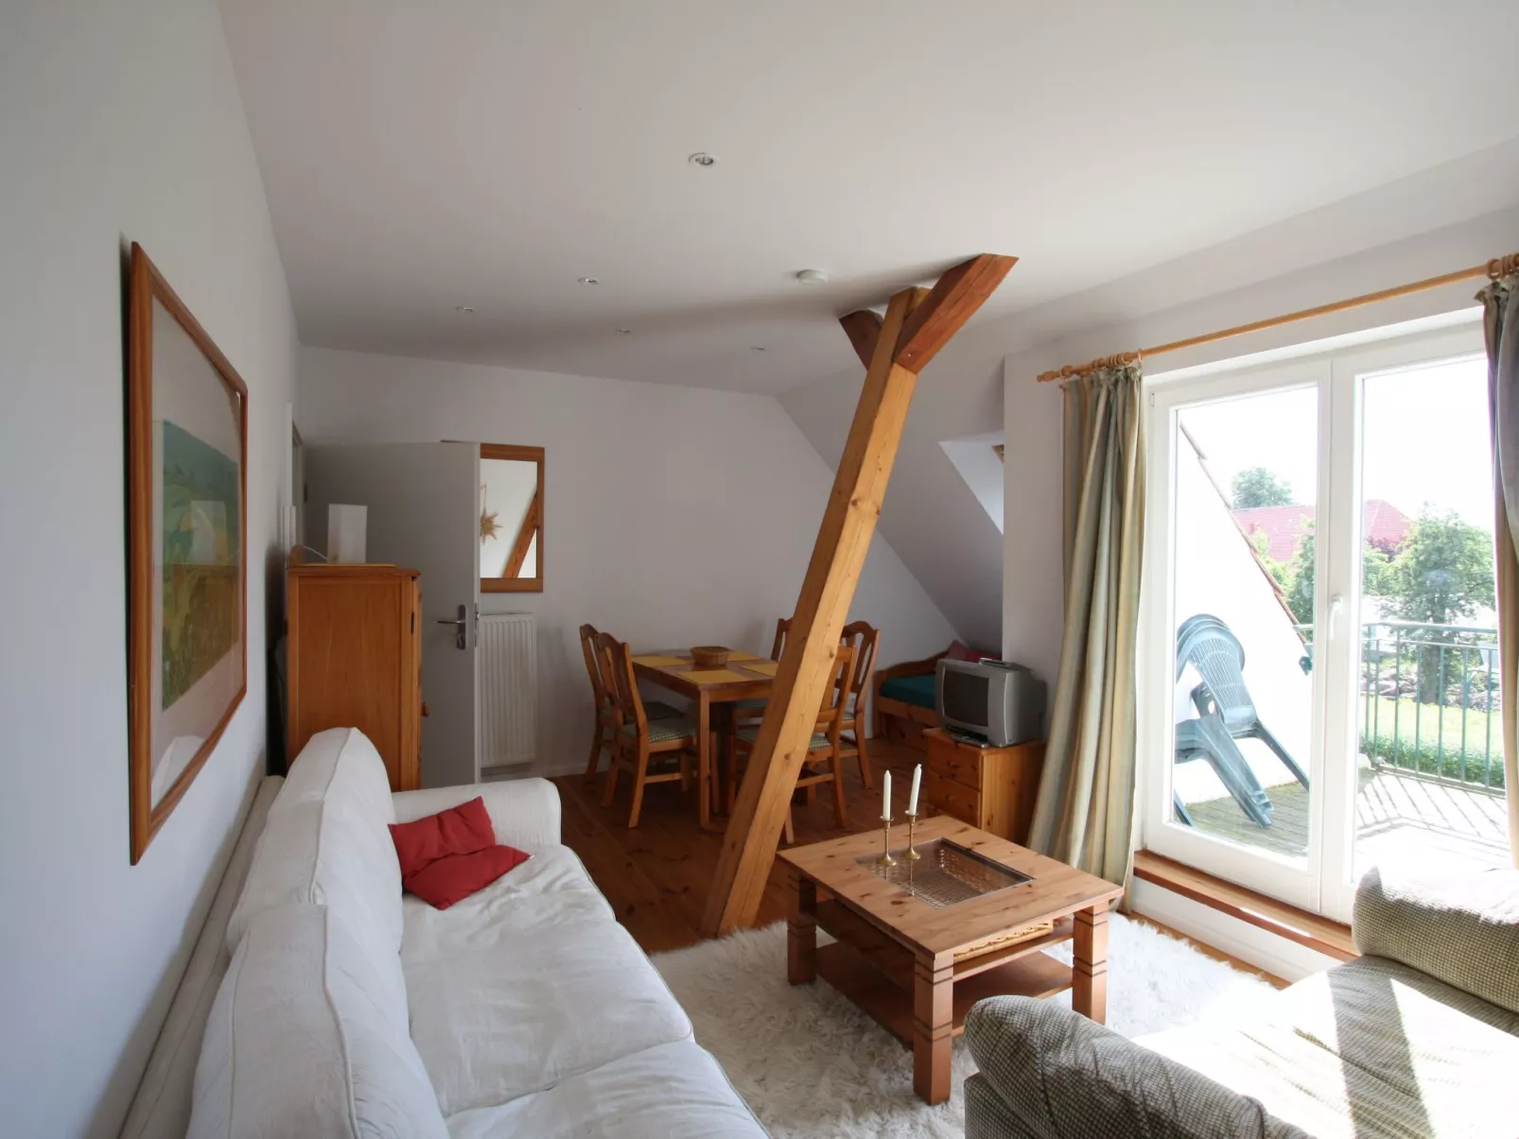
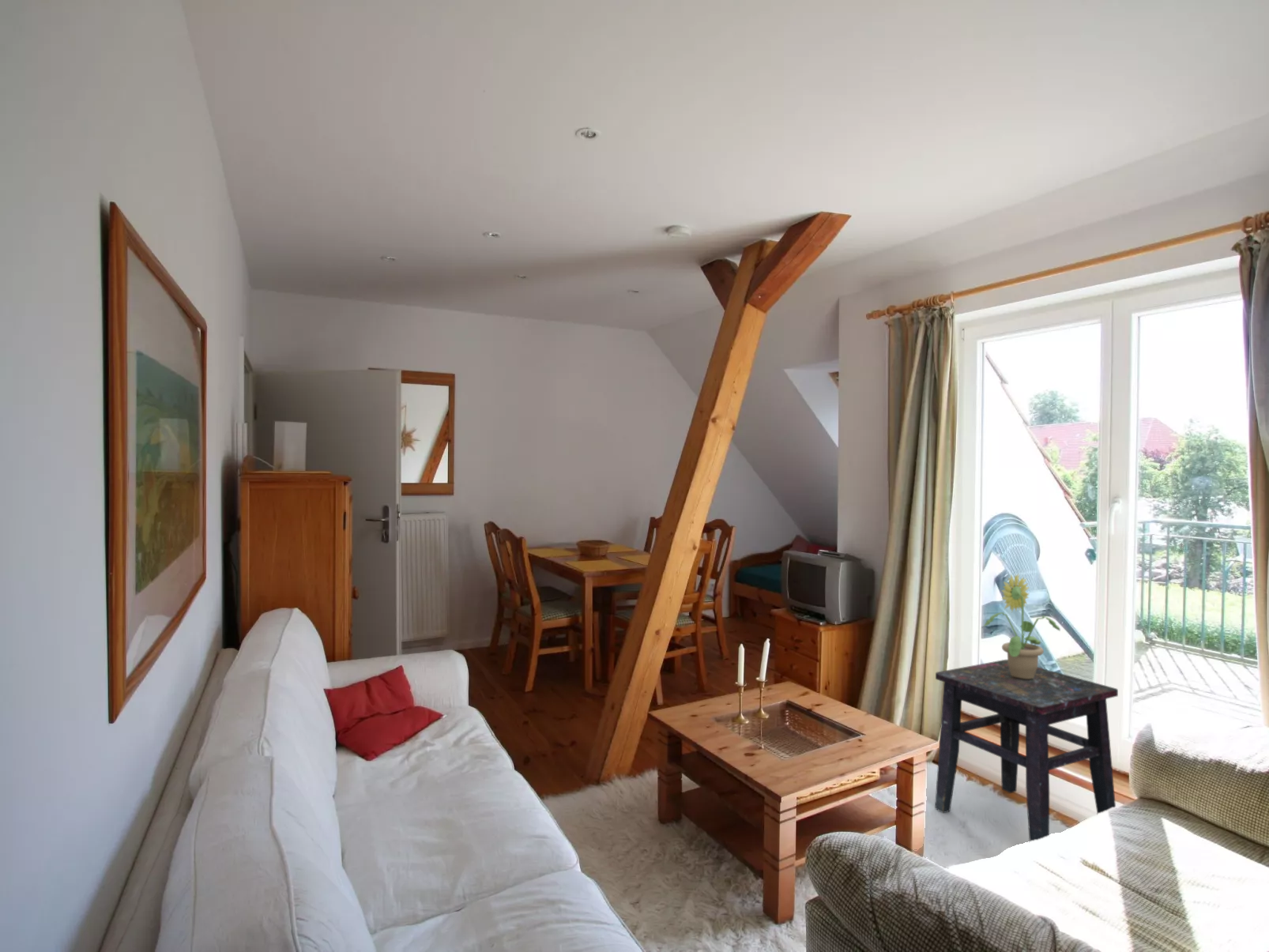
+ side table (1021, 754)
+ sunflower (1022, 626)
